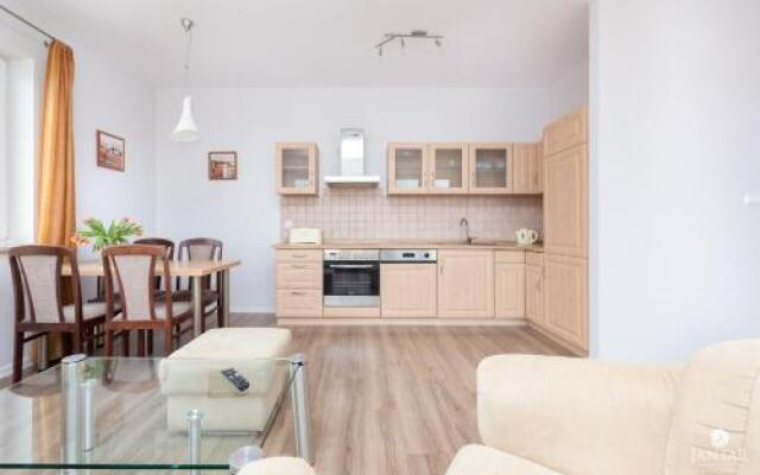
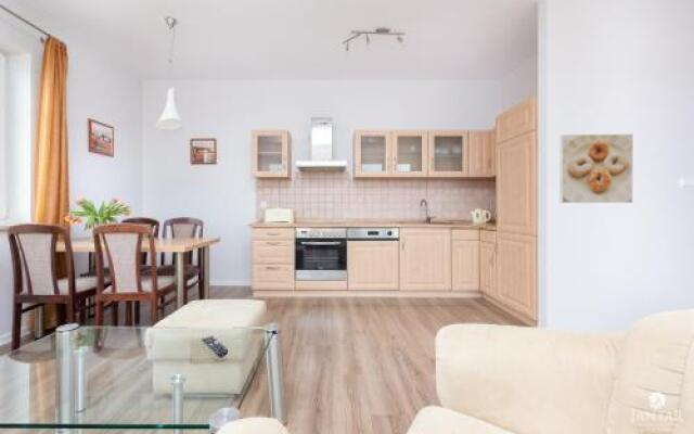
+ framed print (595, 168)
